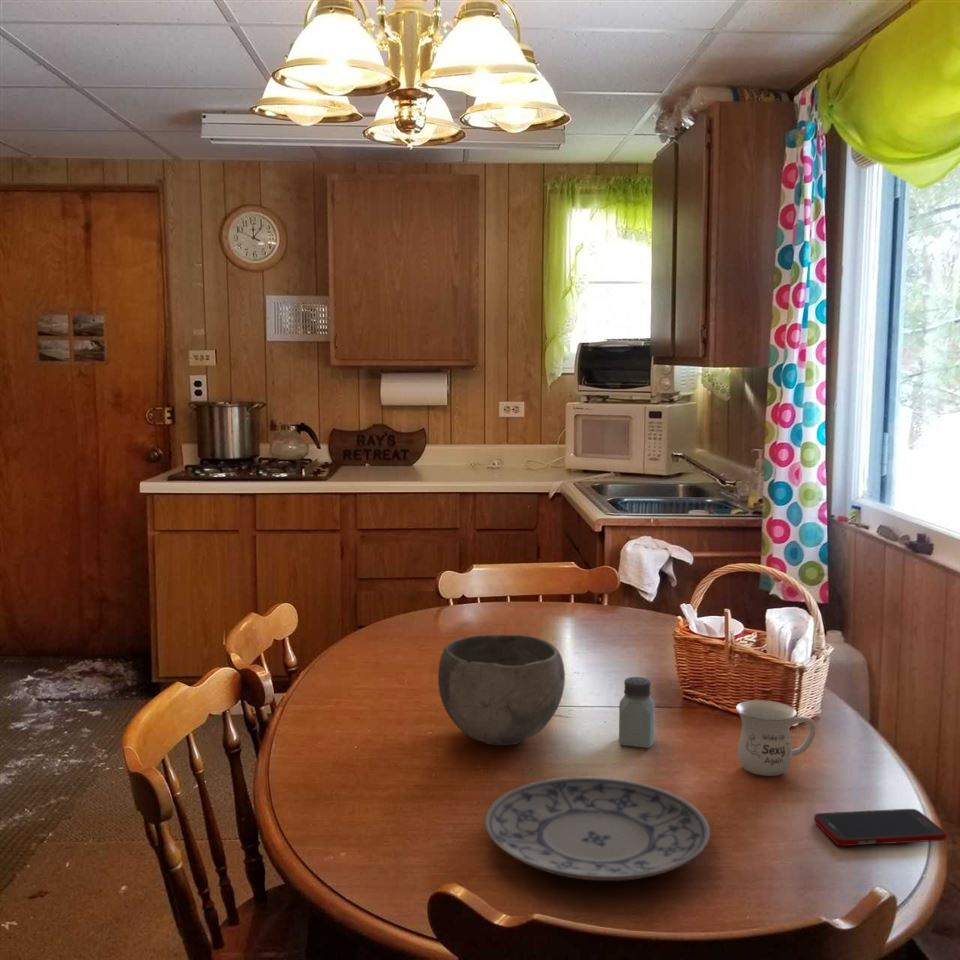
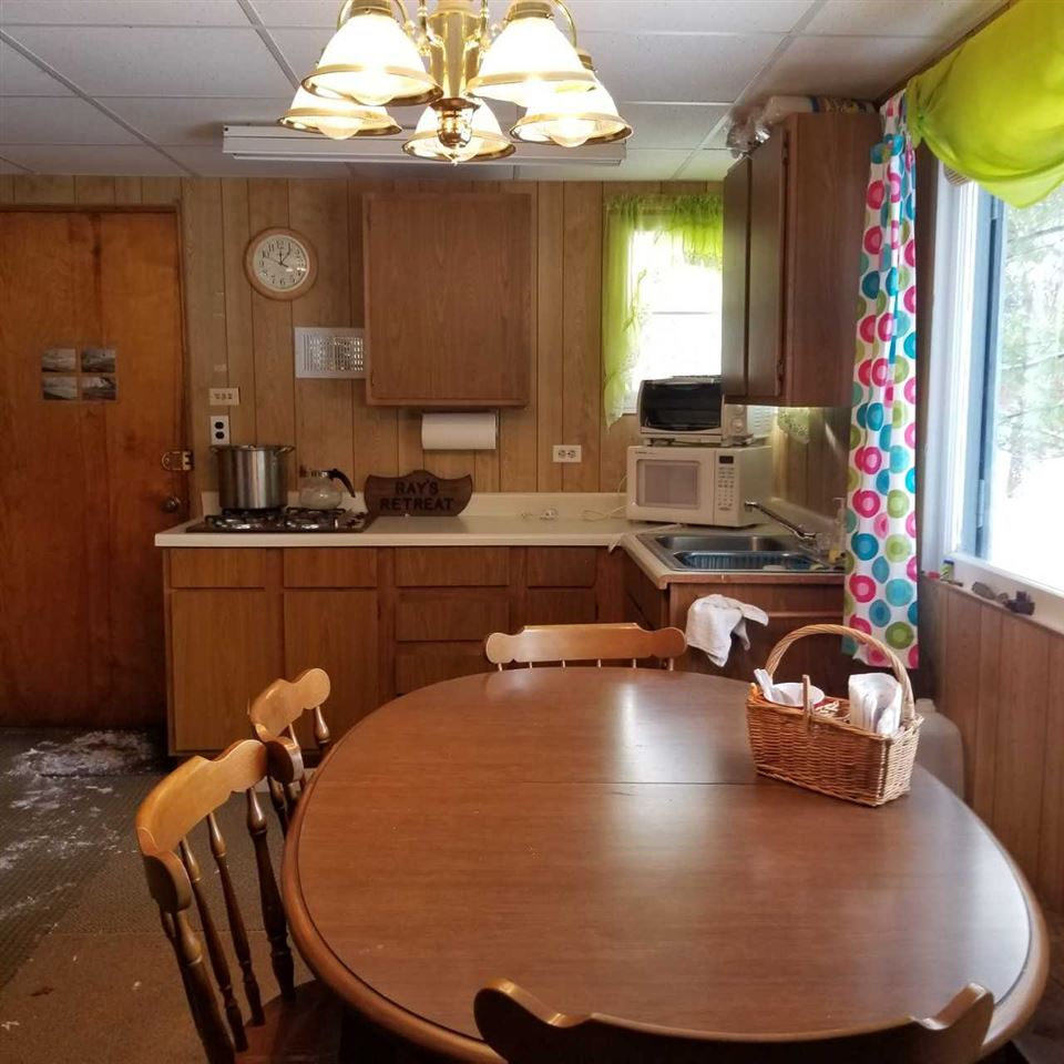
- mug (776, 739)
- cell phone (878, 827)
- plate (595, 832)
- saltshaker (637, 711)
- bowl (501, 693)
